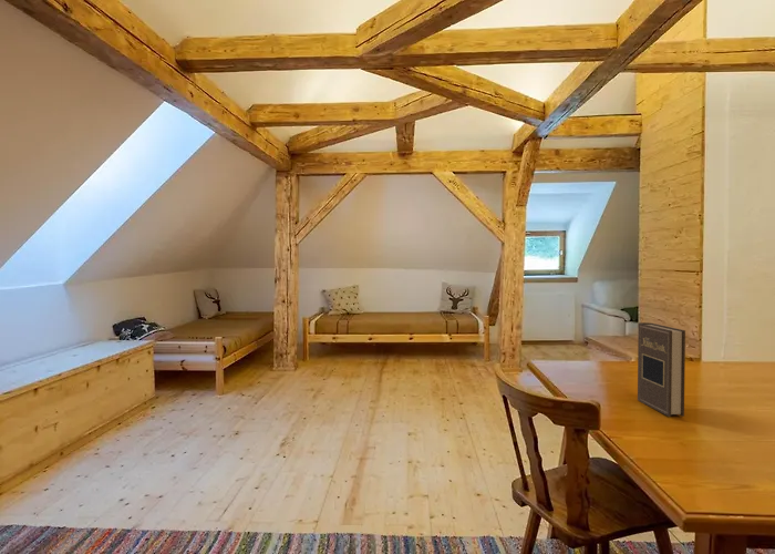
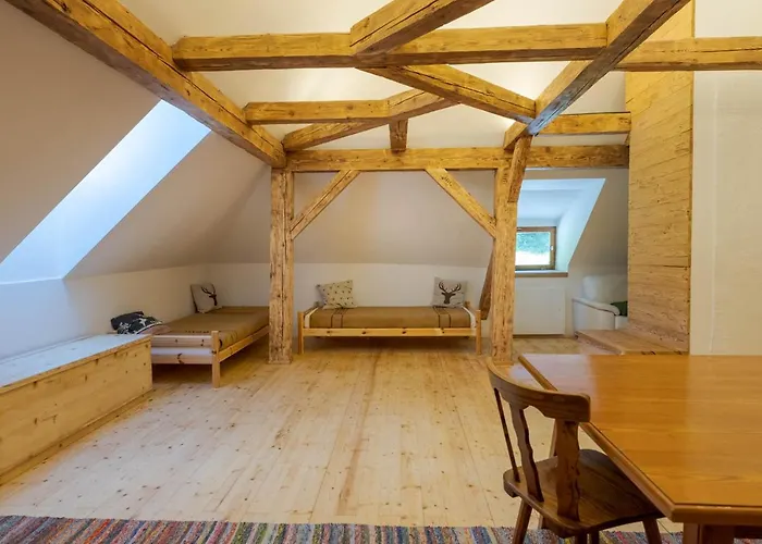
- book (658, 367)
